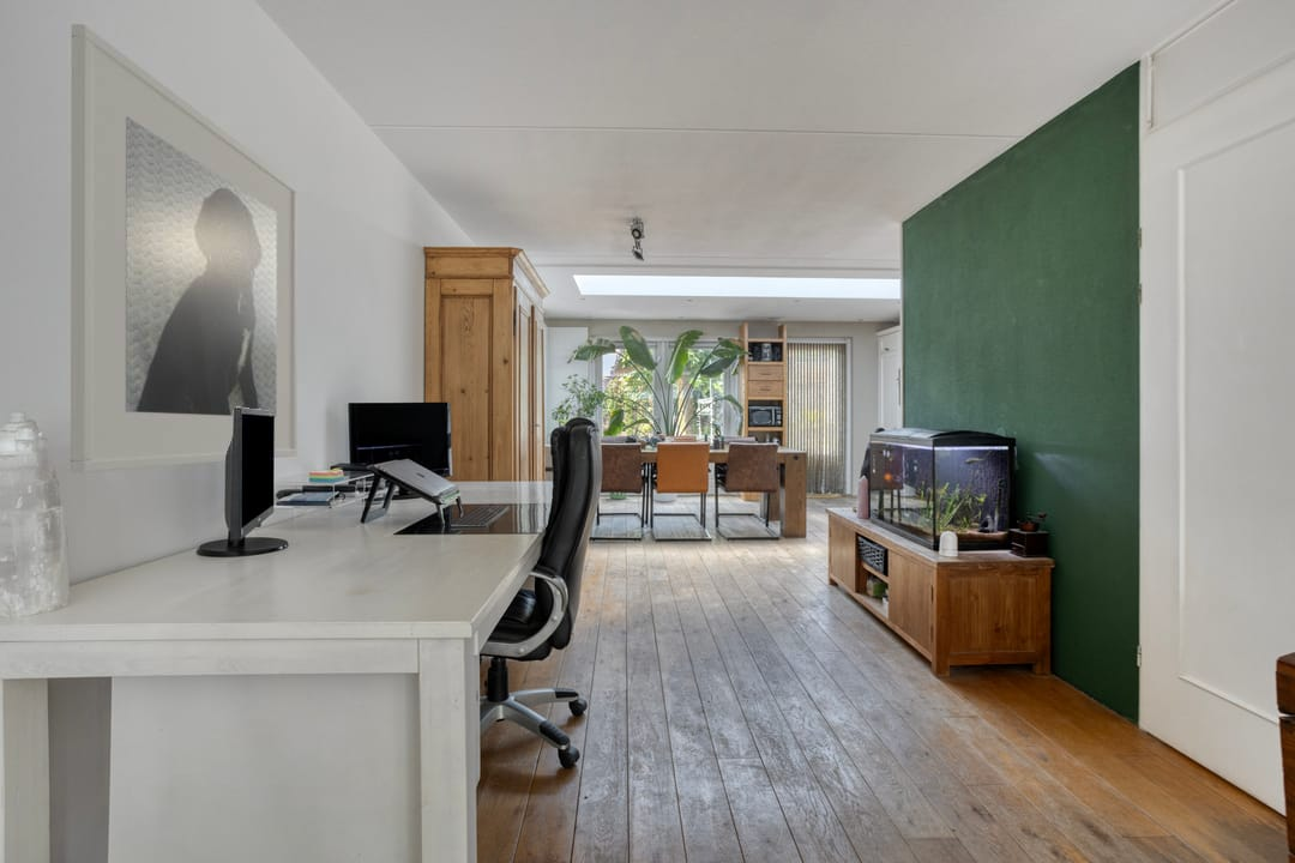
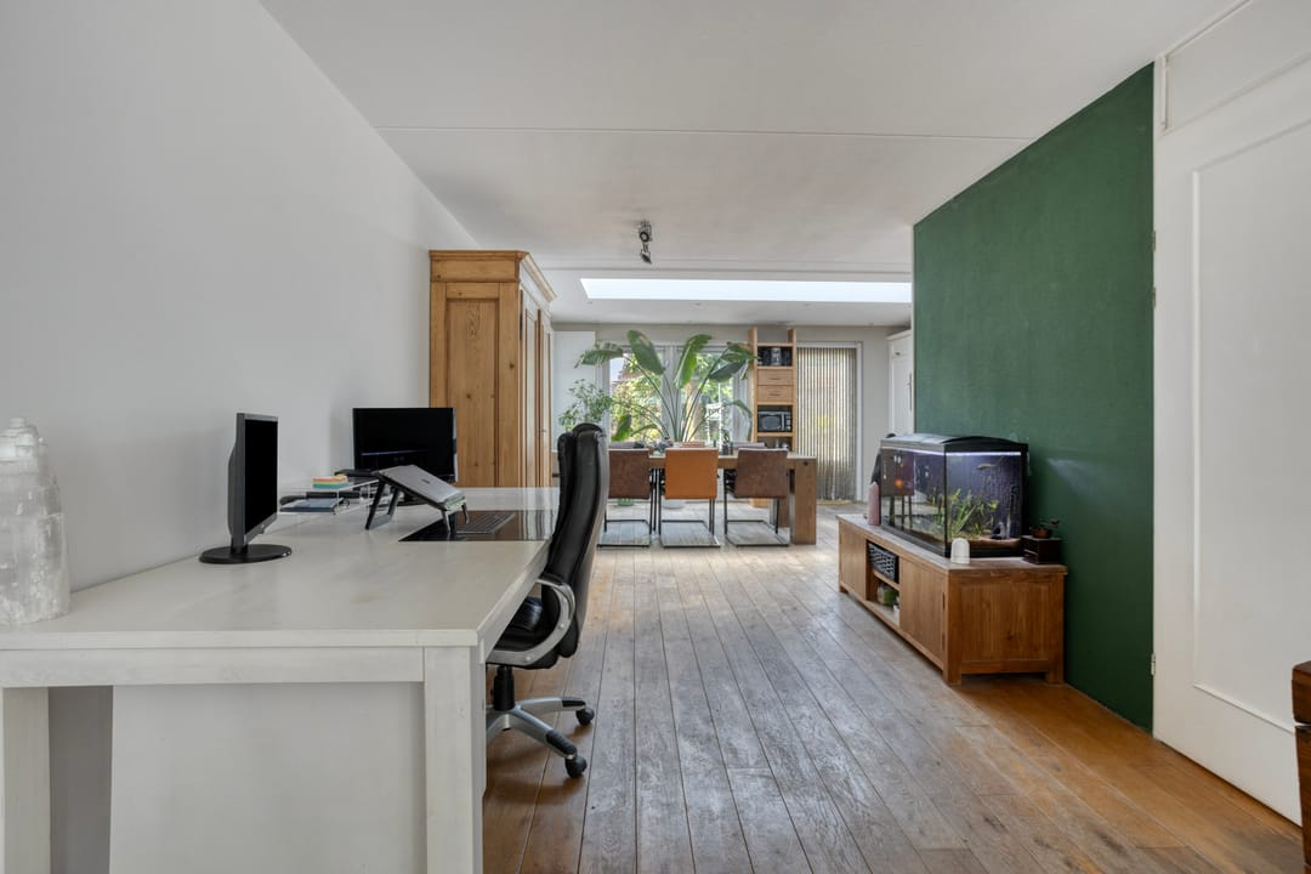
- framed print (212, 294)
